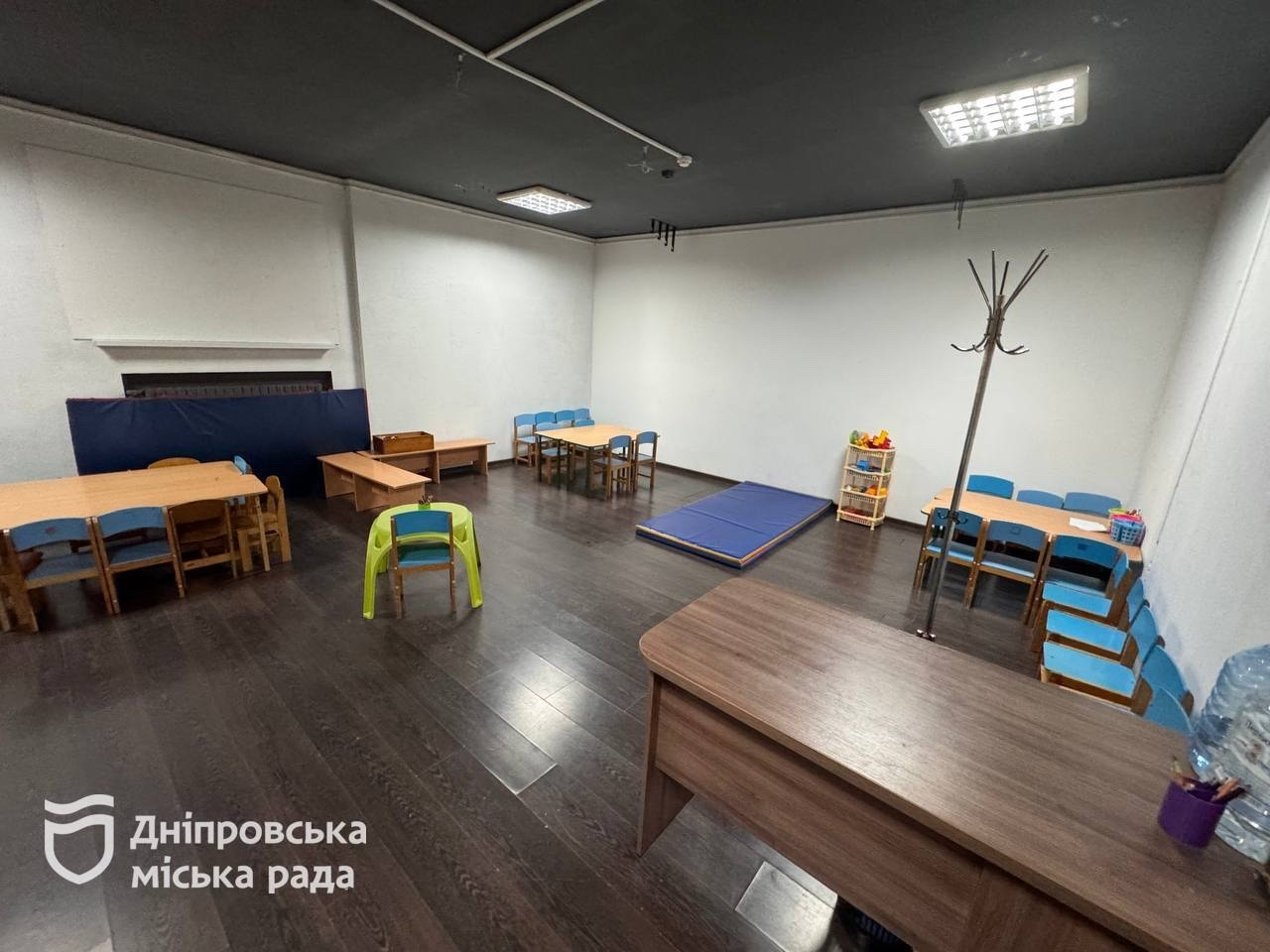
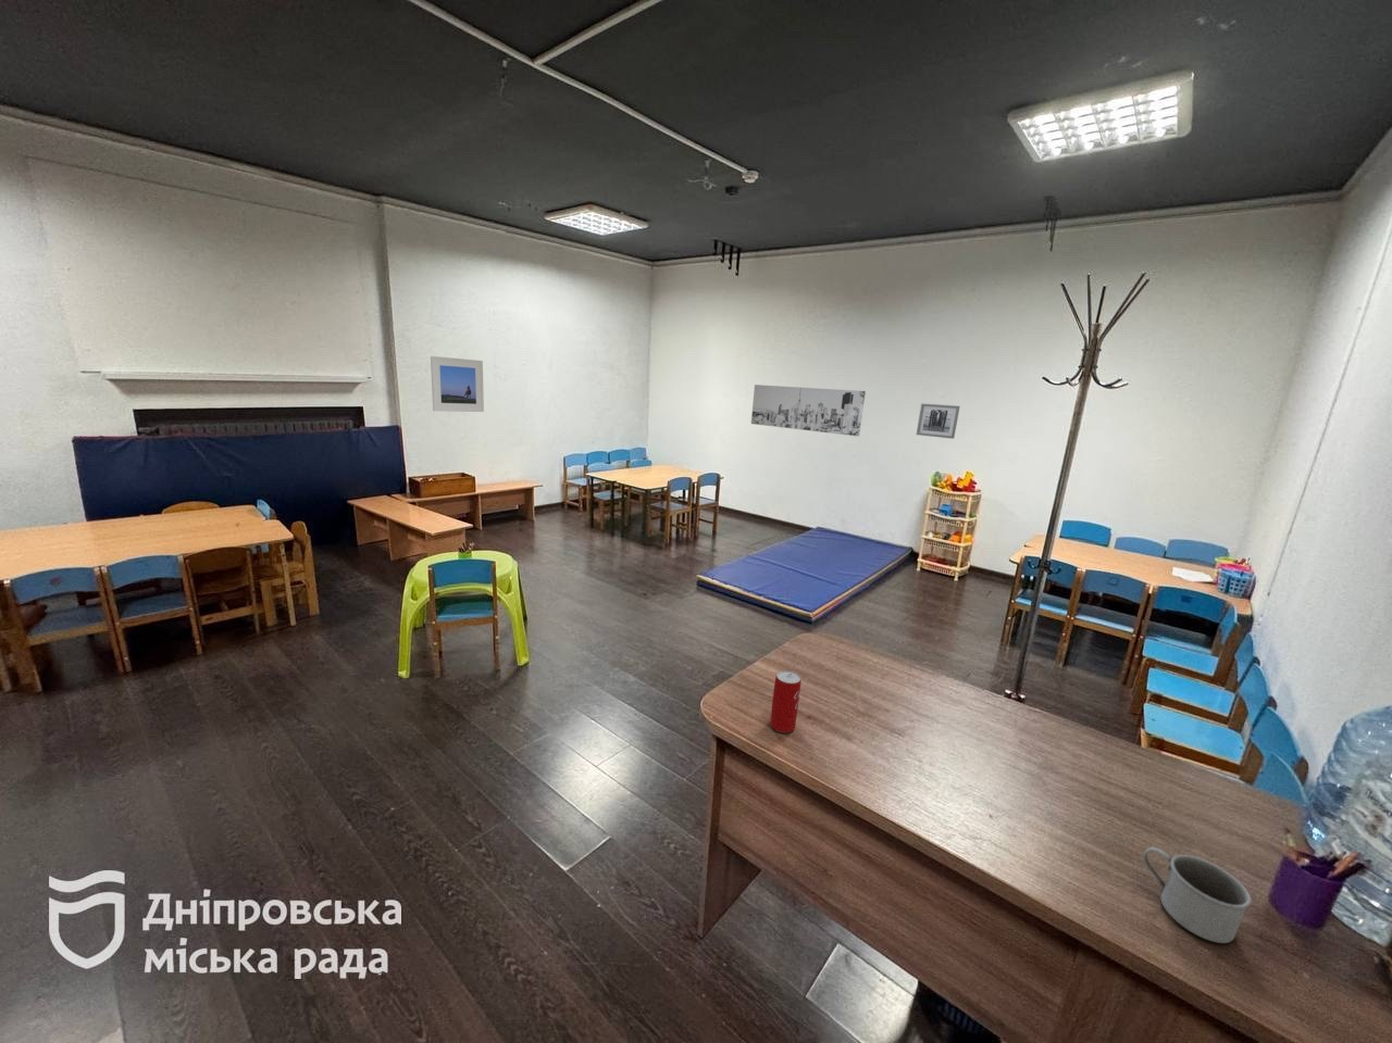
+ wall art (803, 409)
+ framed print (458, 385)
+ wall art (937, 421)
+ mug (1195, 893)
+ beverage can (785, 701)
